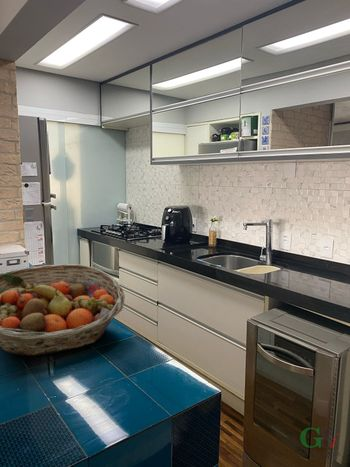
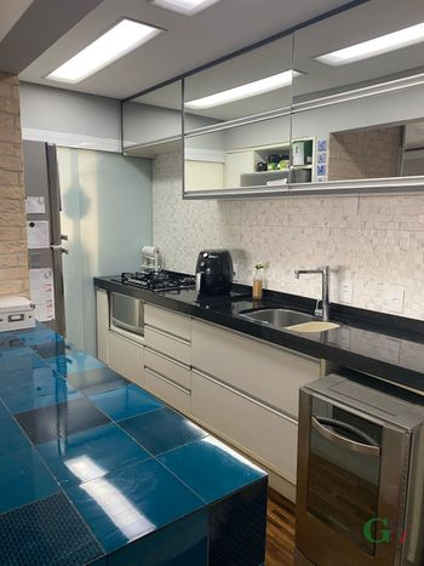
- fruit basket (52, 305)
